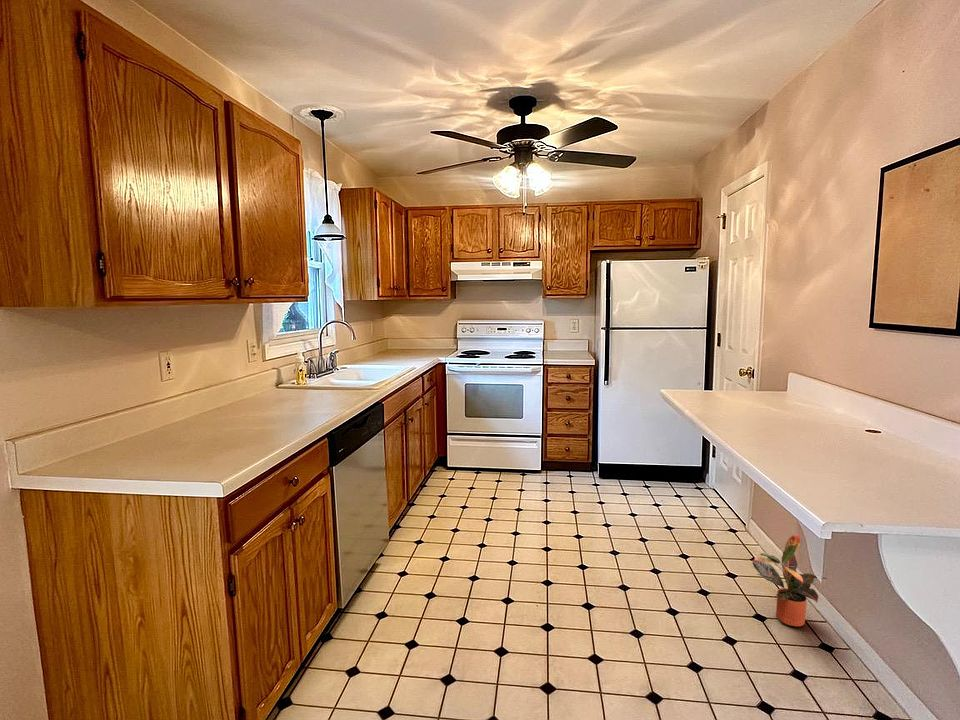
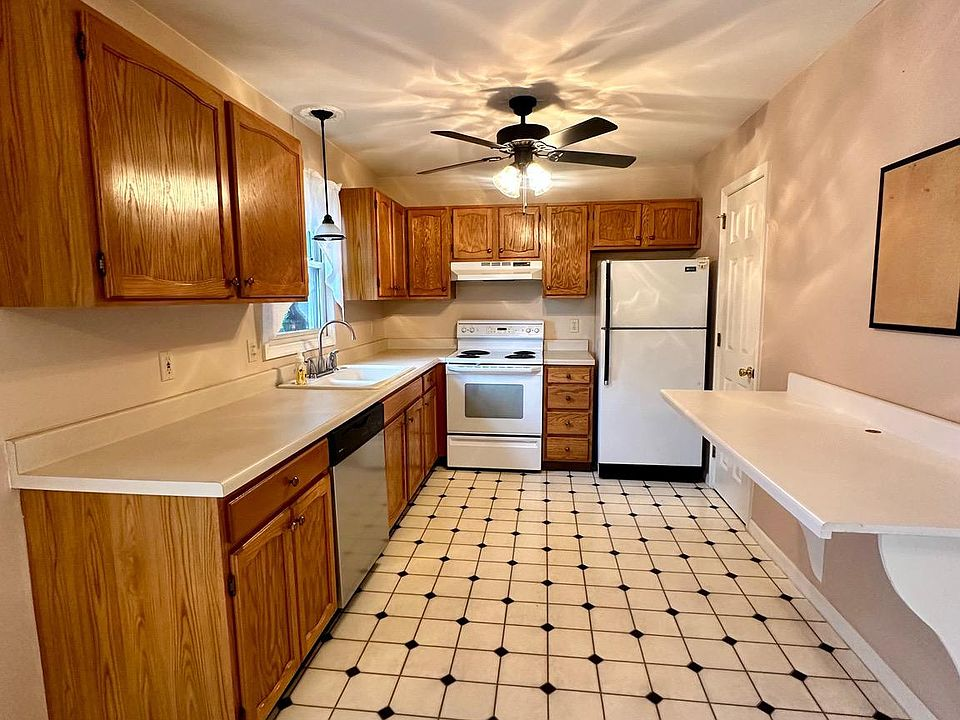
- potted plant (784, 581)
